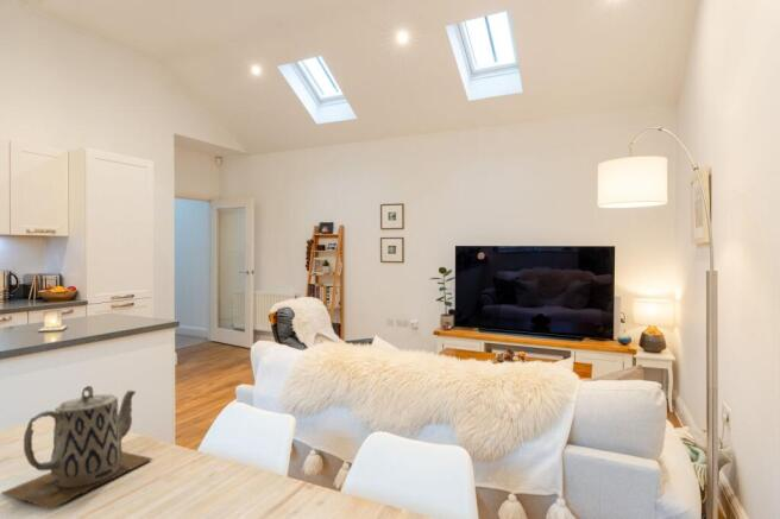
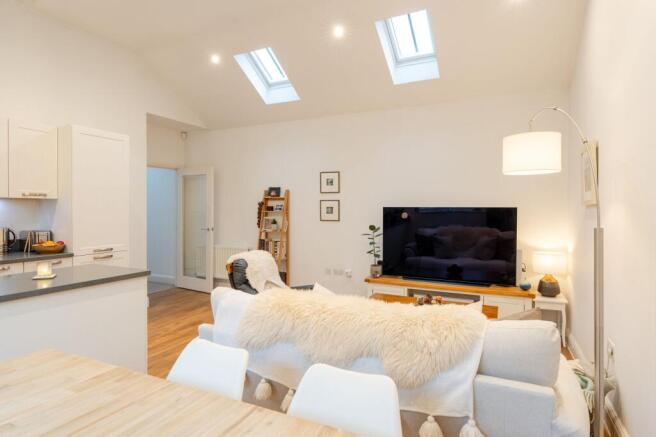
- teapot (82, 430)
